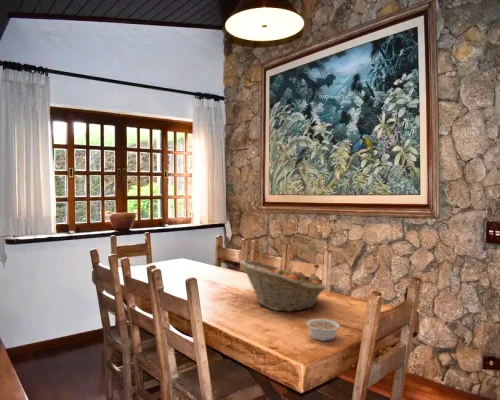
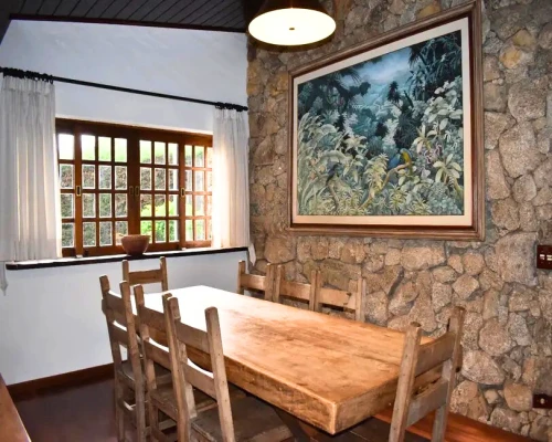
- fruit basket (281, 281)
- legume (323, 329)
